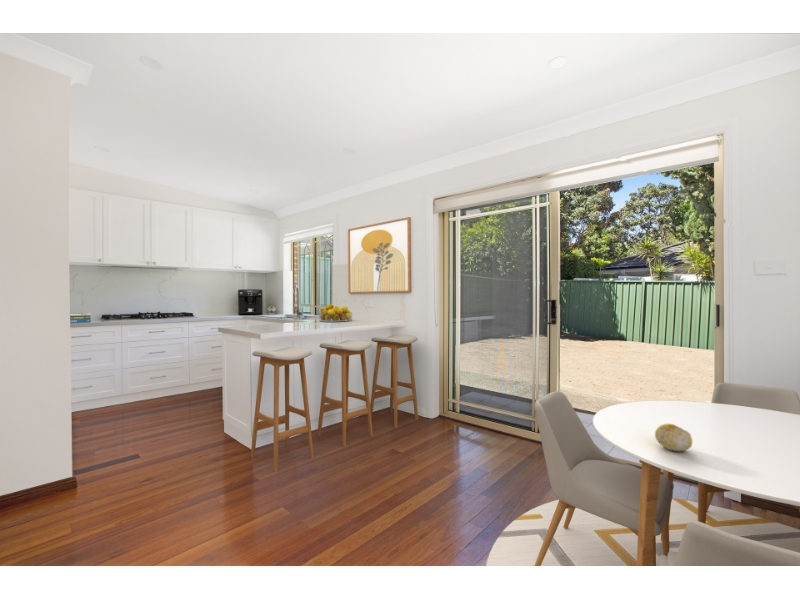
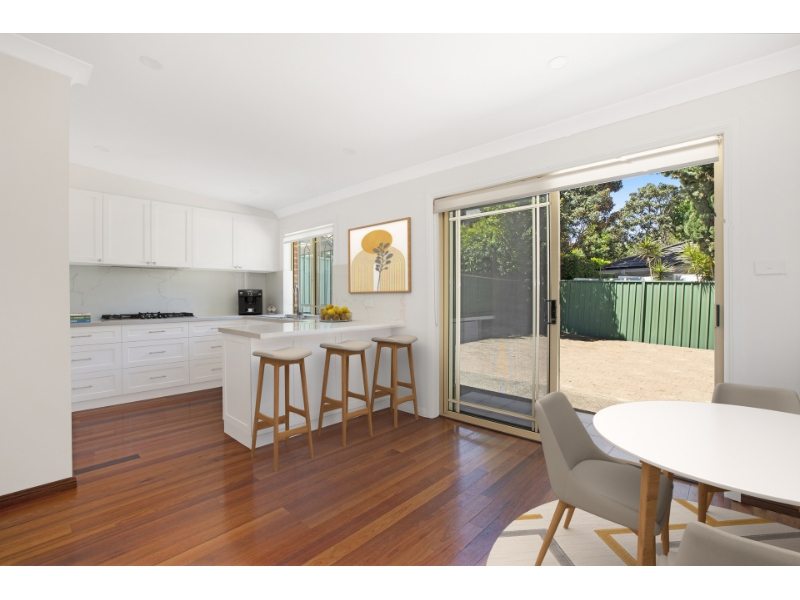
- fruit (673, 437)
